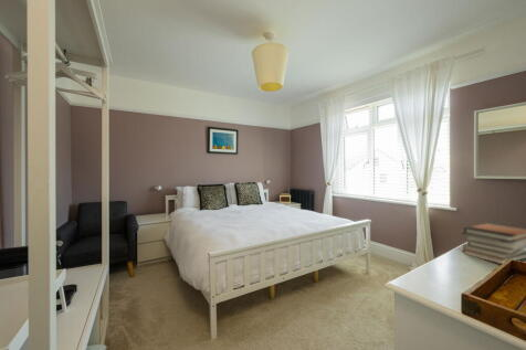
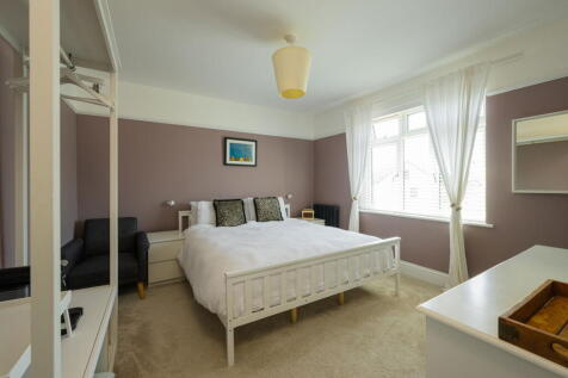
- book stack (497, 242)
